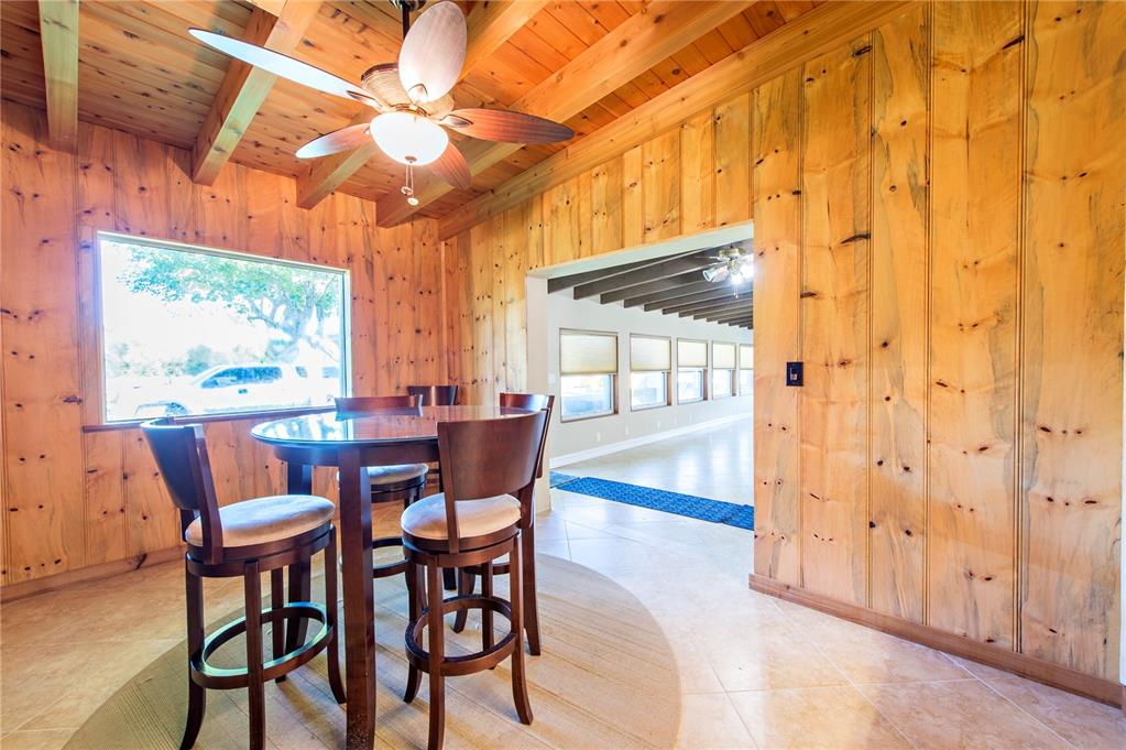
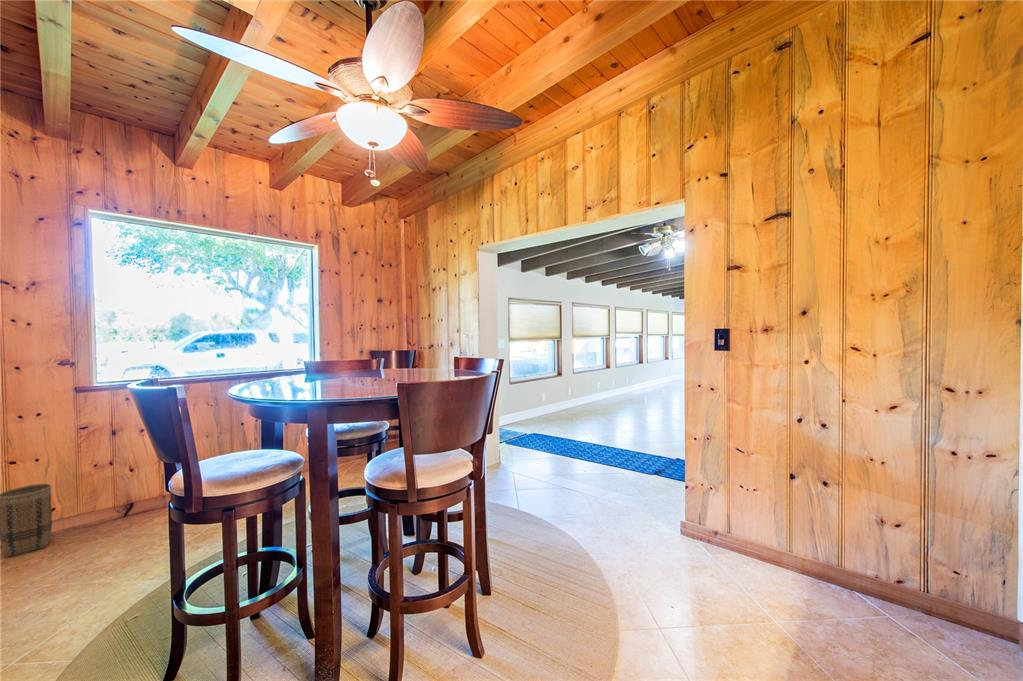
+ basket (26, 519)
